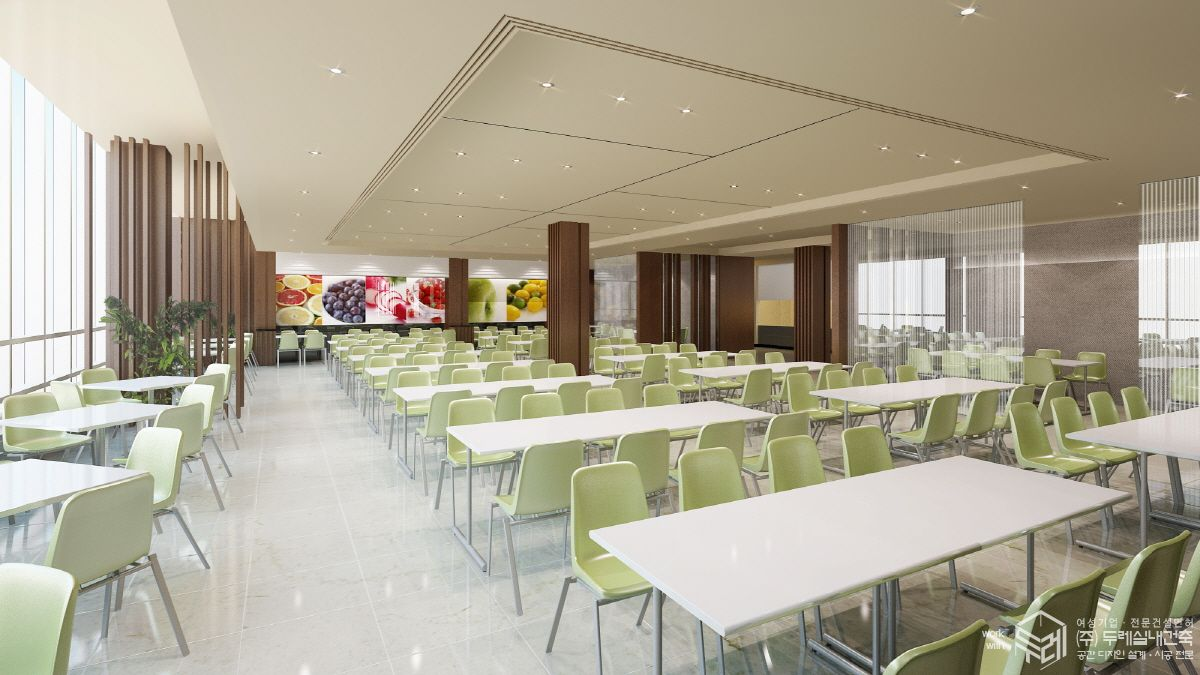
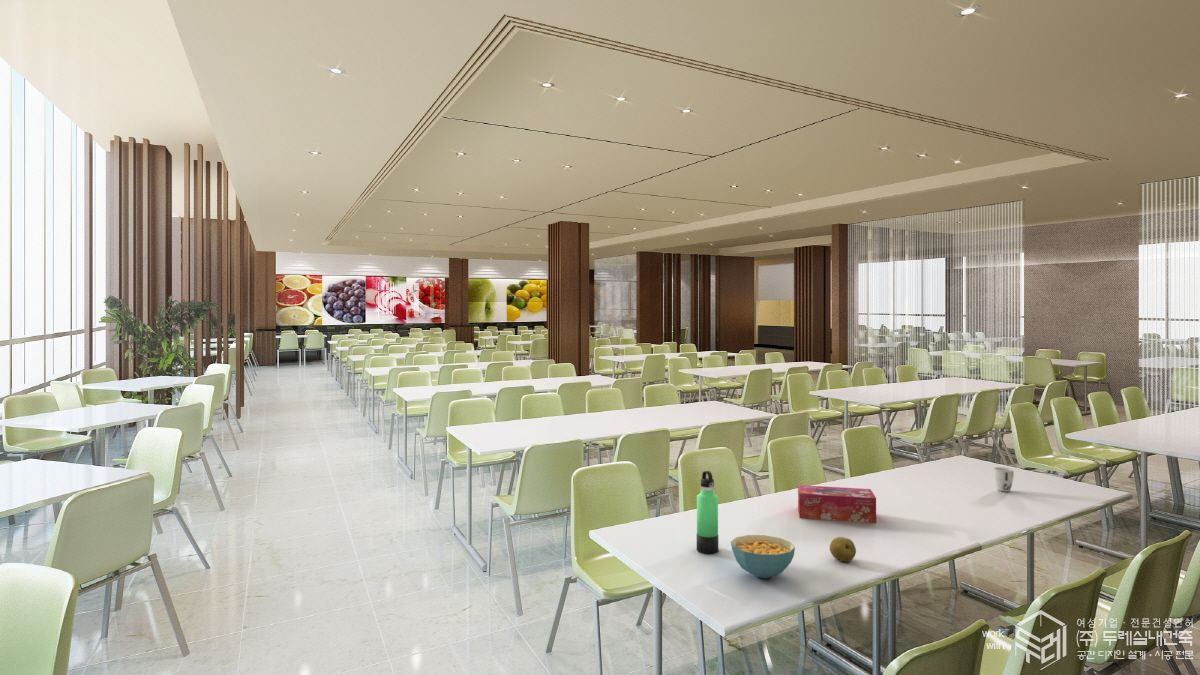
+ cup (1003, 479)
+ cereal bowl (762, 559)
+ thermos bottle (707, 510)
+ fruit (842, 549)
+ tissue box (835, 503)
